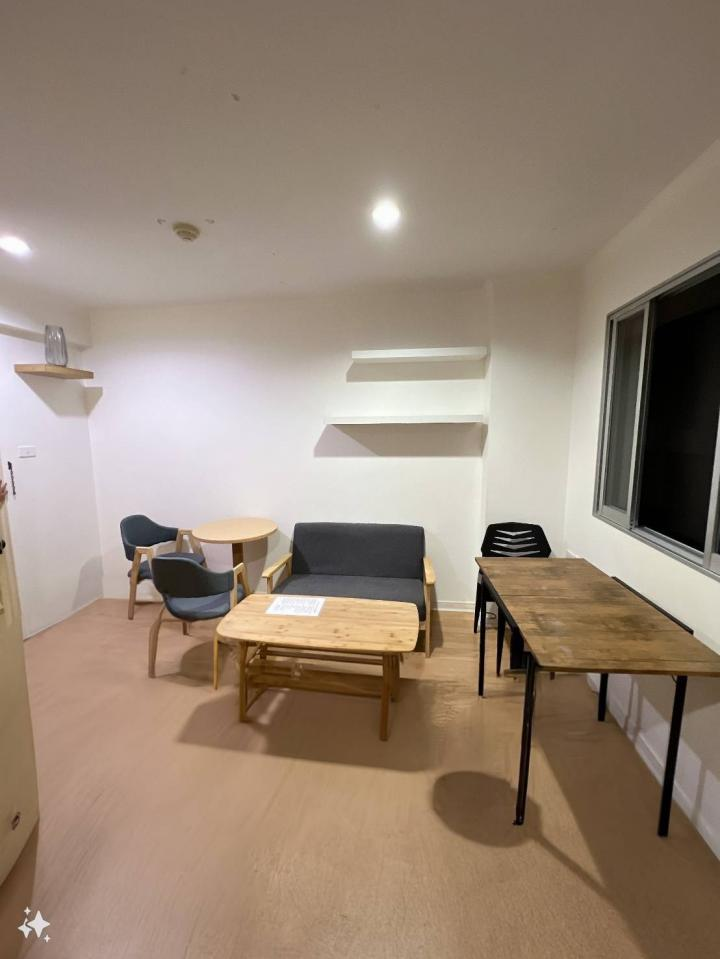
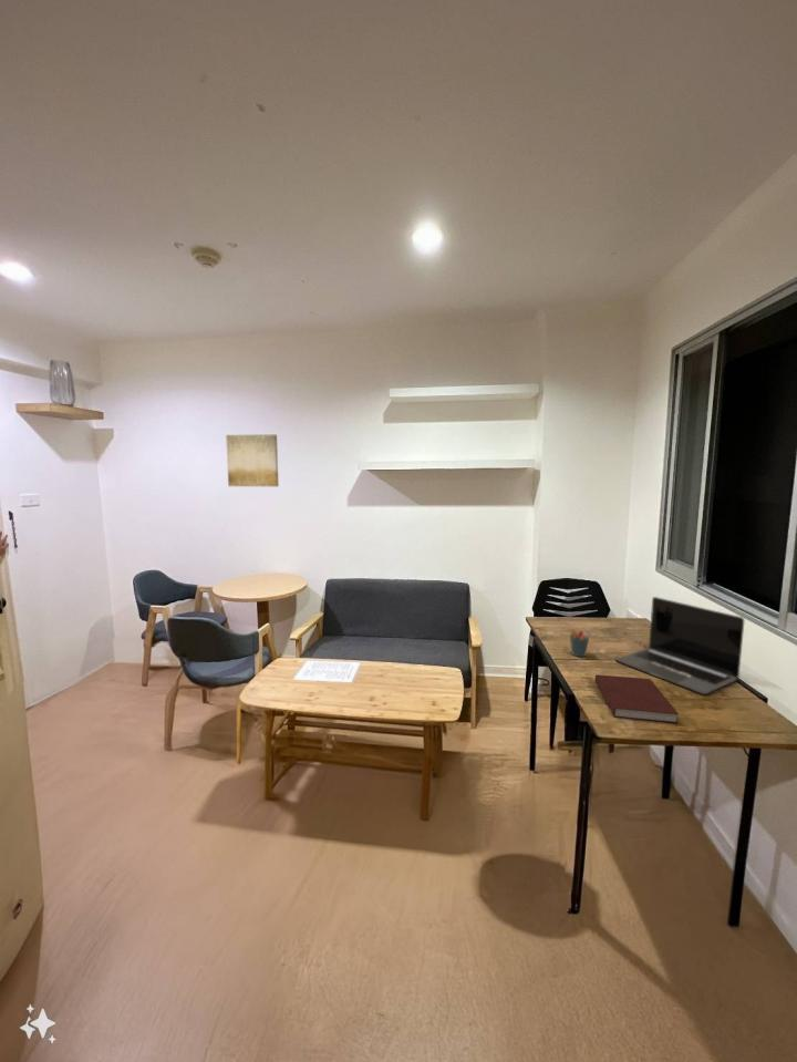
+ notebook (632, 697)
+ laptop (675, 640)
+ pen holder (579, 640)
+ wall art (252, 461)
